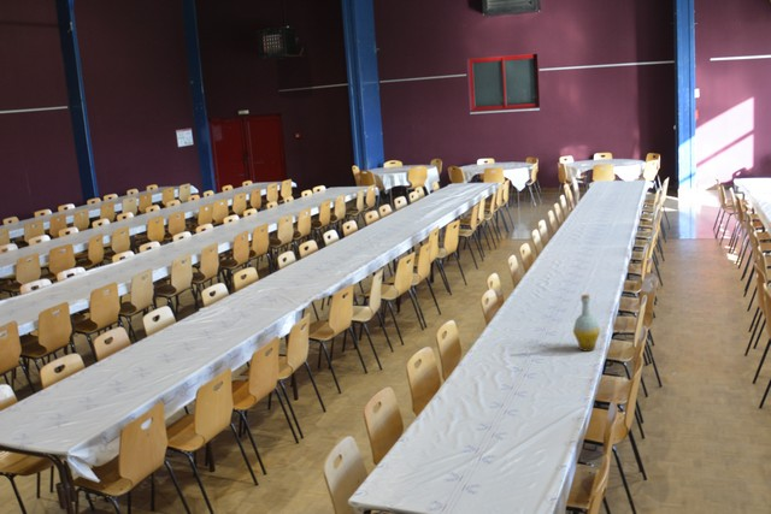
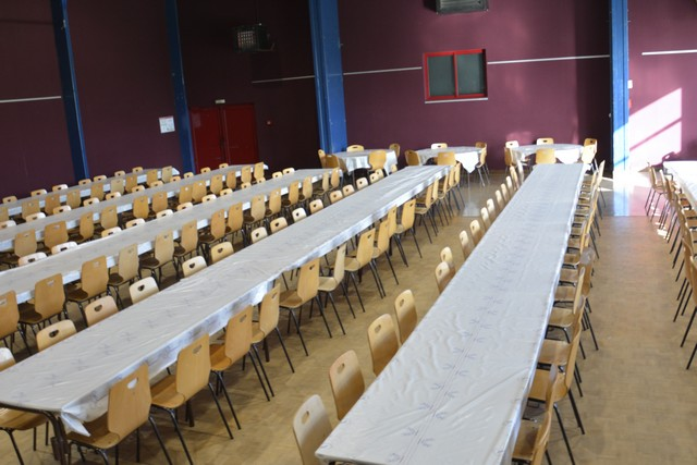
- bottle (585, 321)
